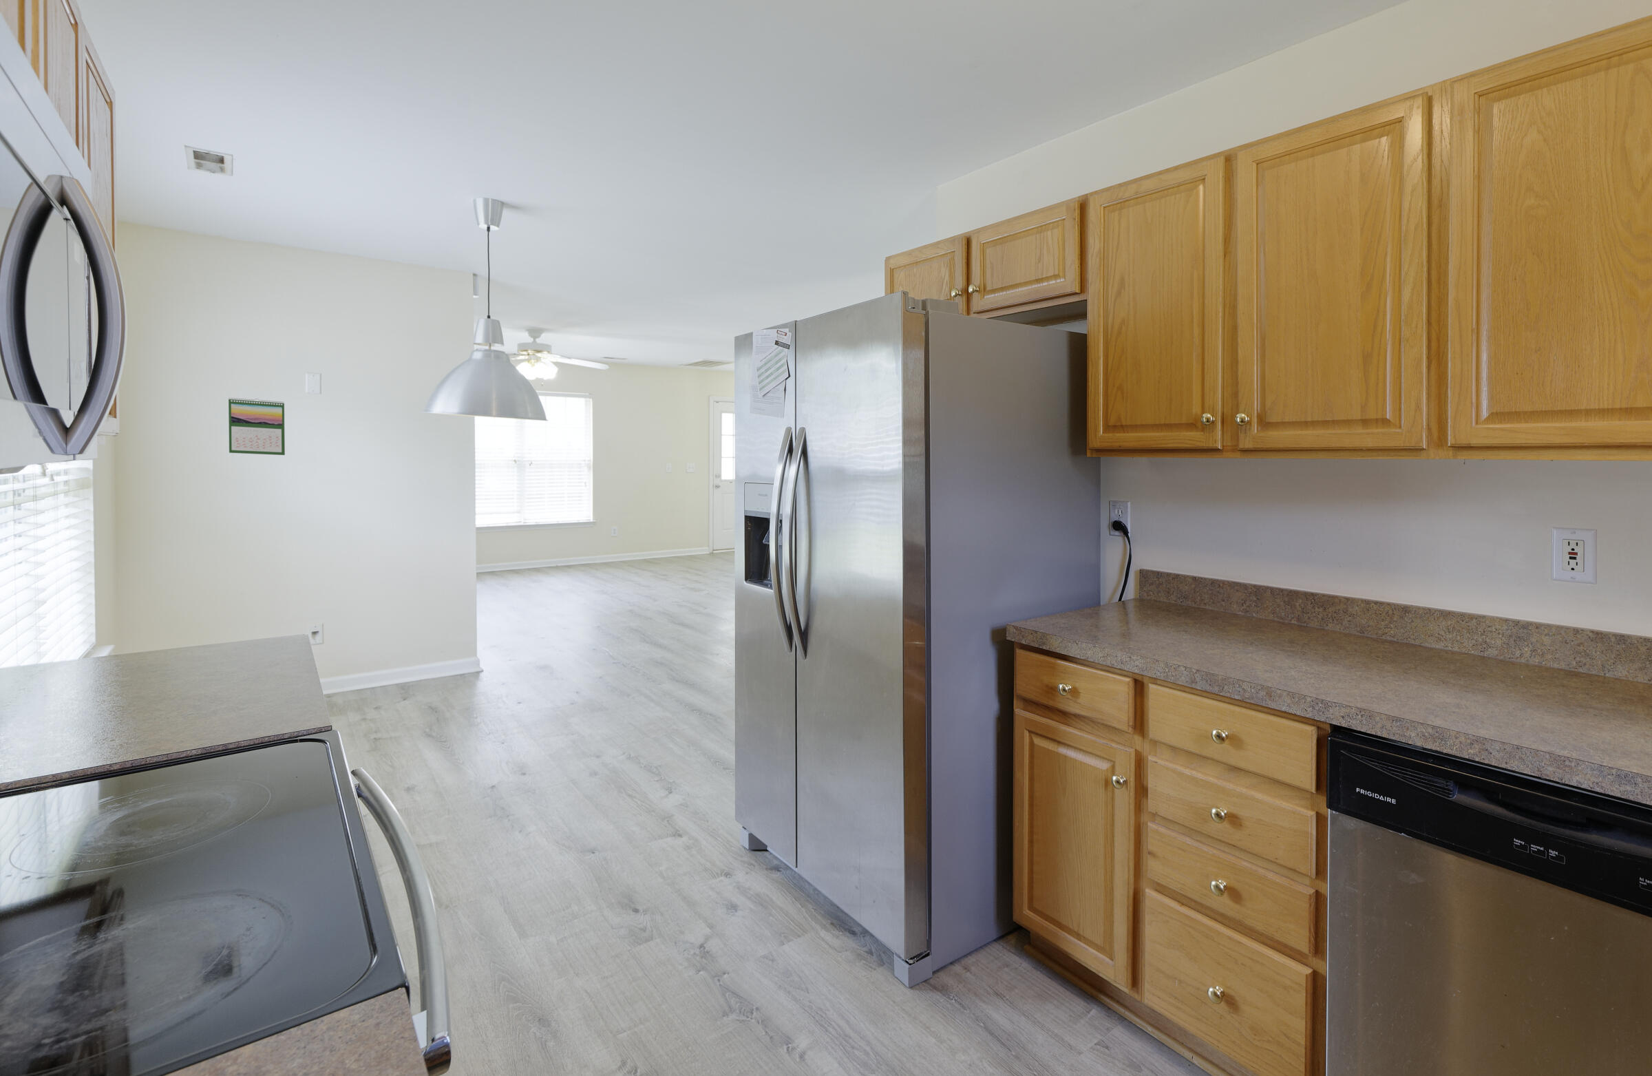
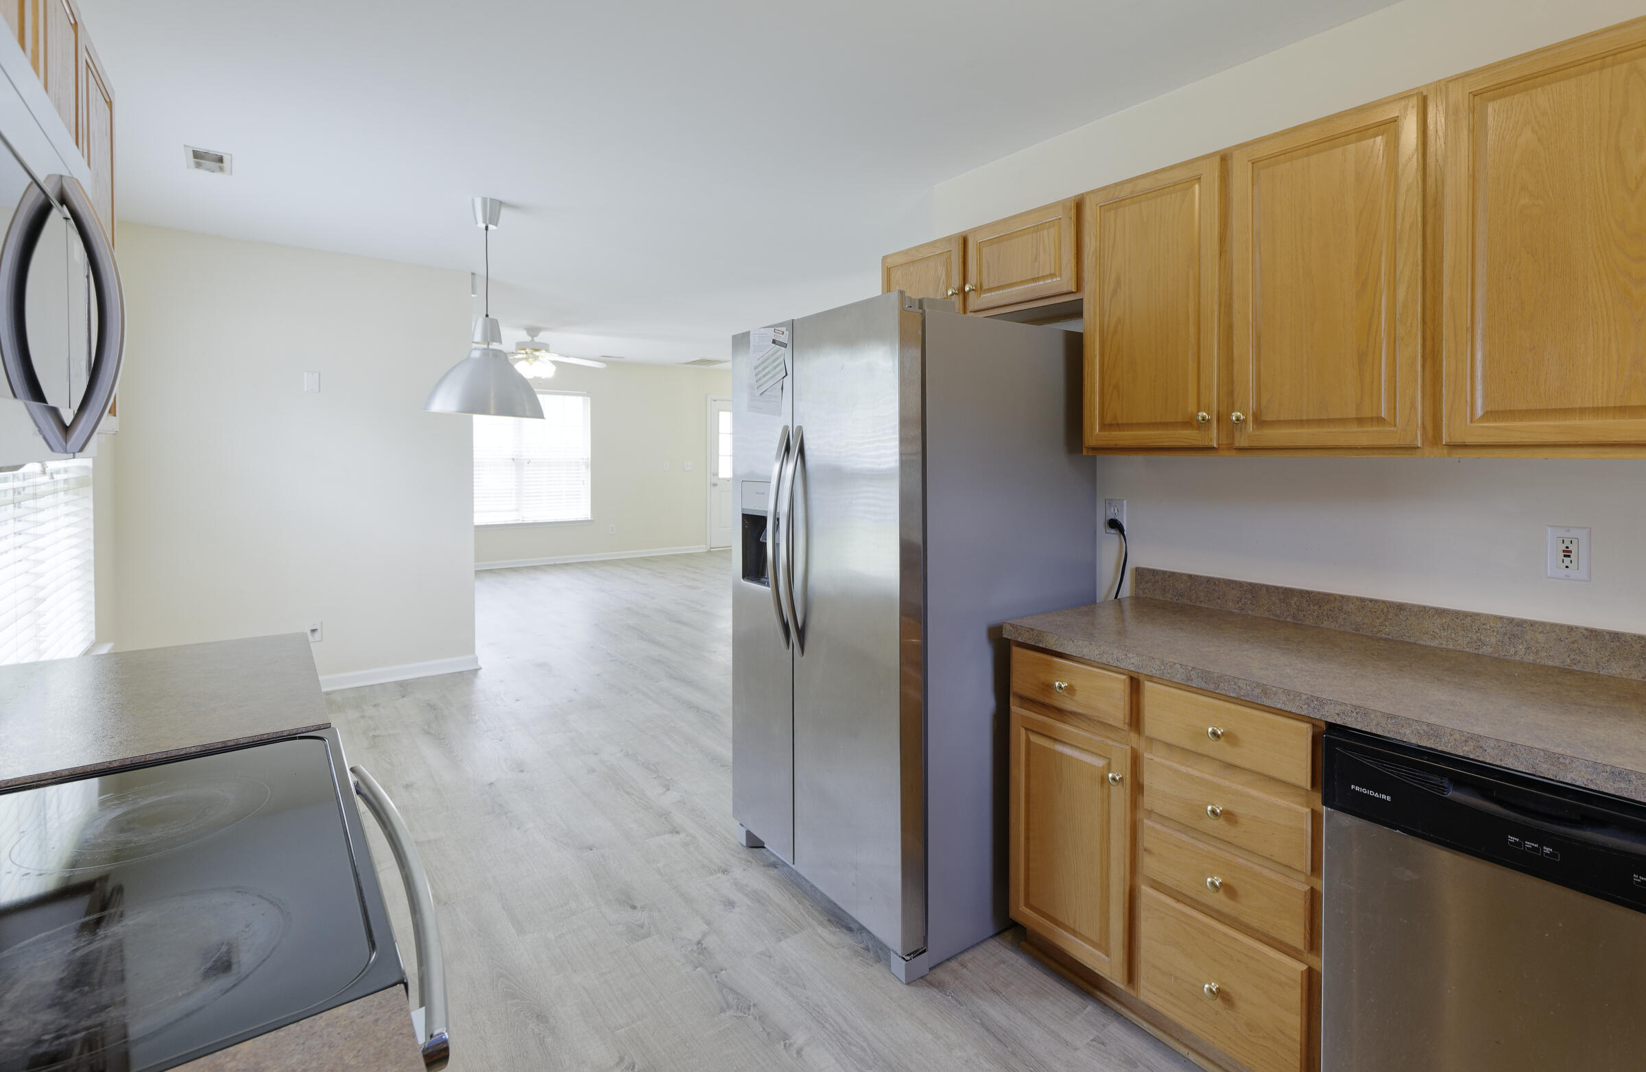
- calendar (256, 426)
